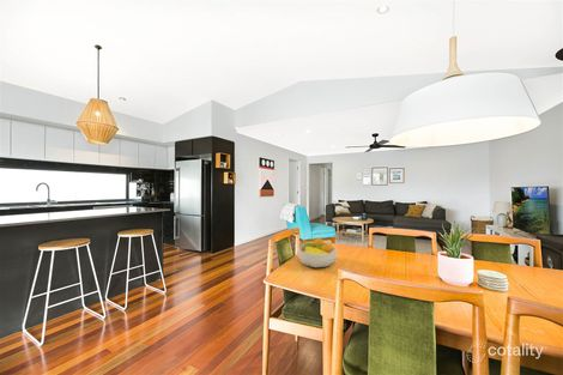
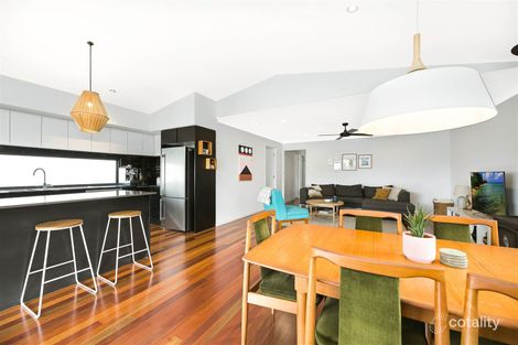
- fruit bowl (316, 250)
